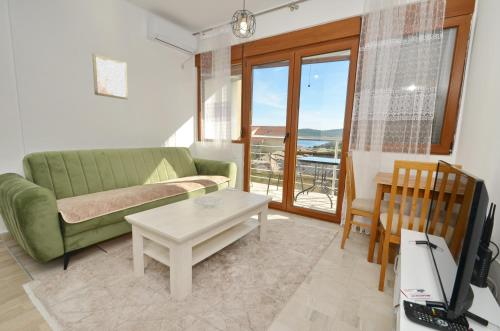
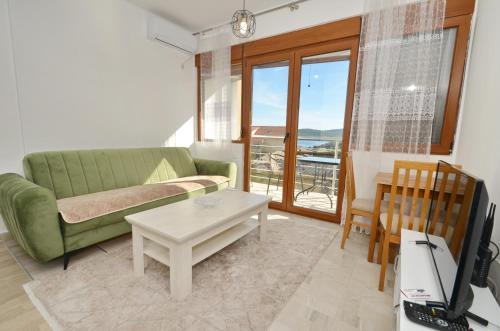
- wall art (111, 78)
